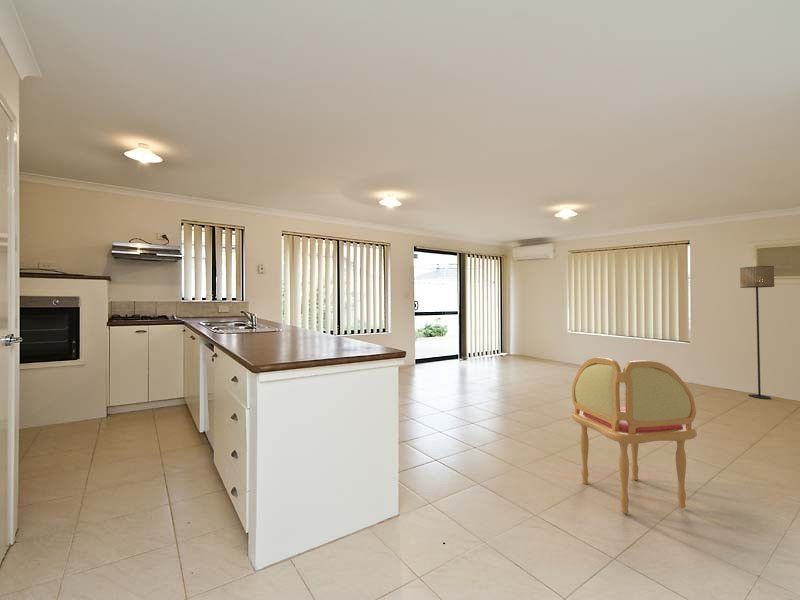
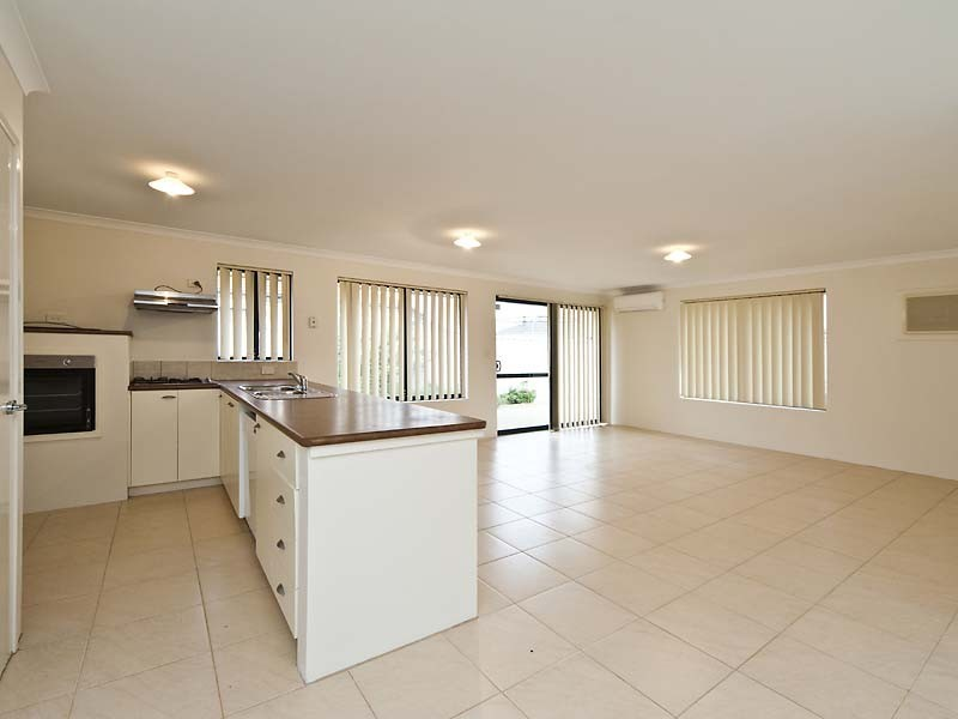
- dining chair (629, 424)
- floor lamp (758, 332)
